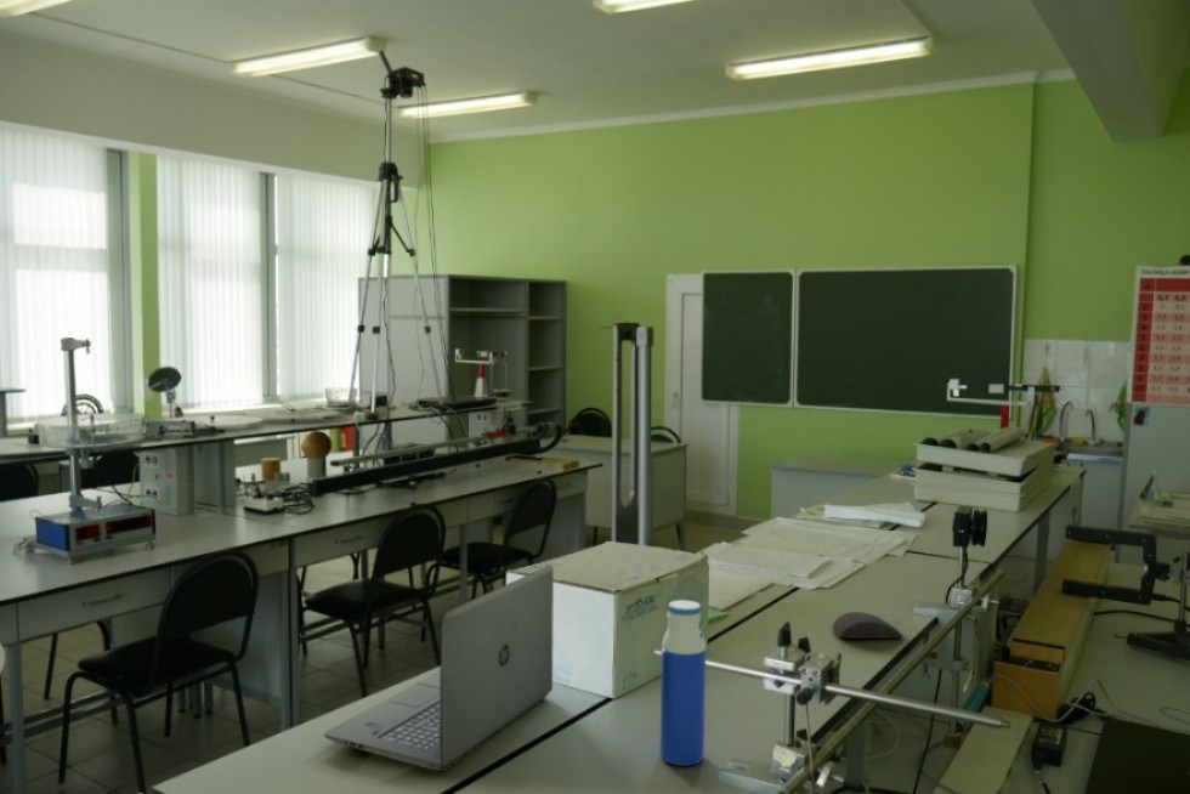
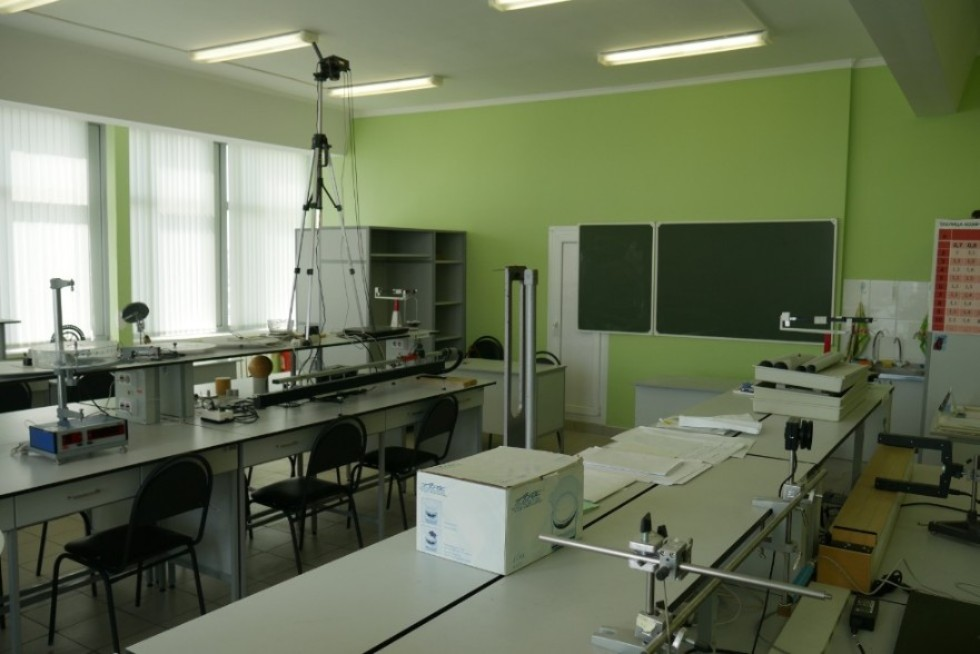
- computer mouse (866, 624)
- water bottle (682, 680)
- laptop (444, 650)
